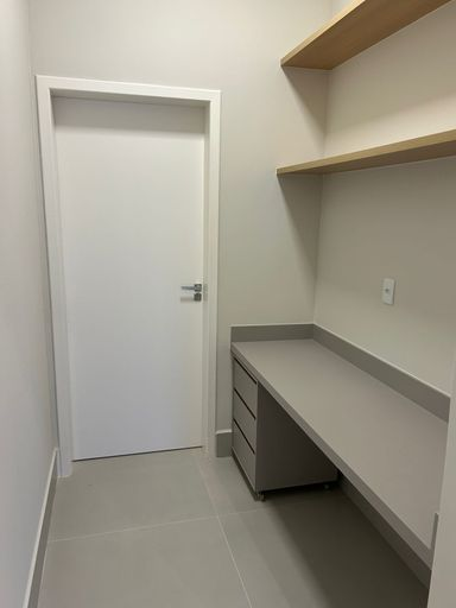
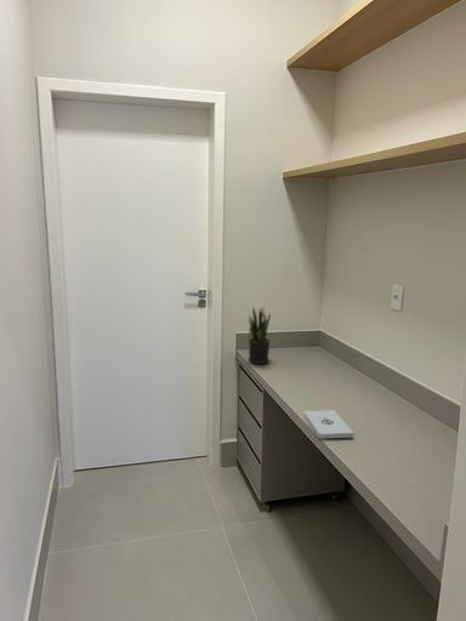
+ notepad (326, 423)
+ potted plant (258, 334)
